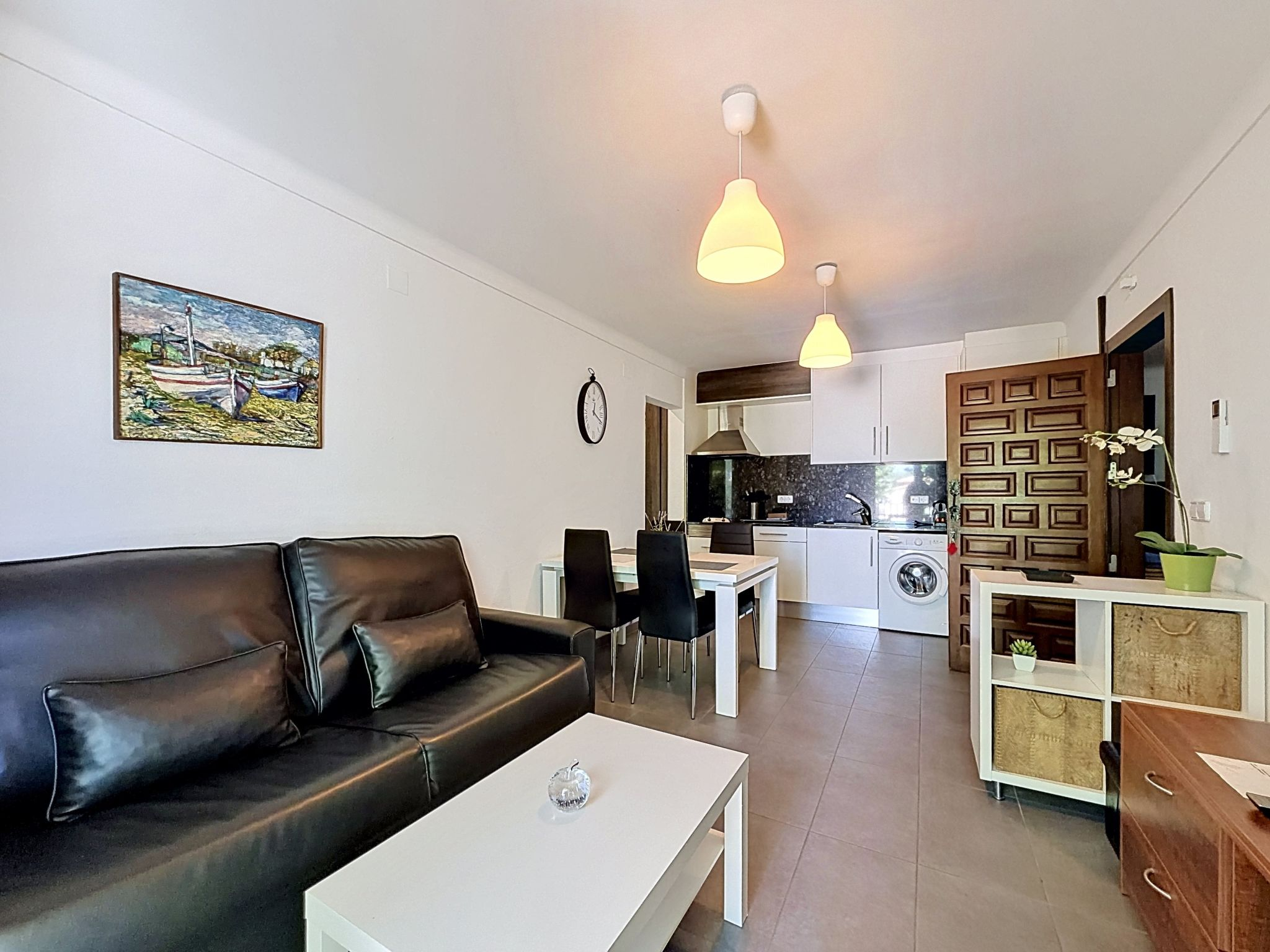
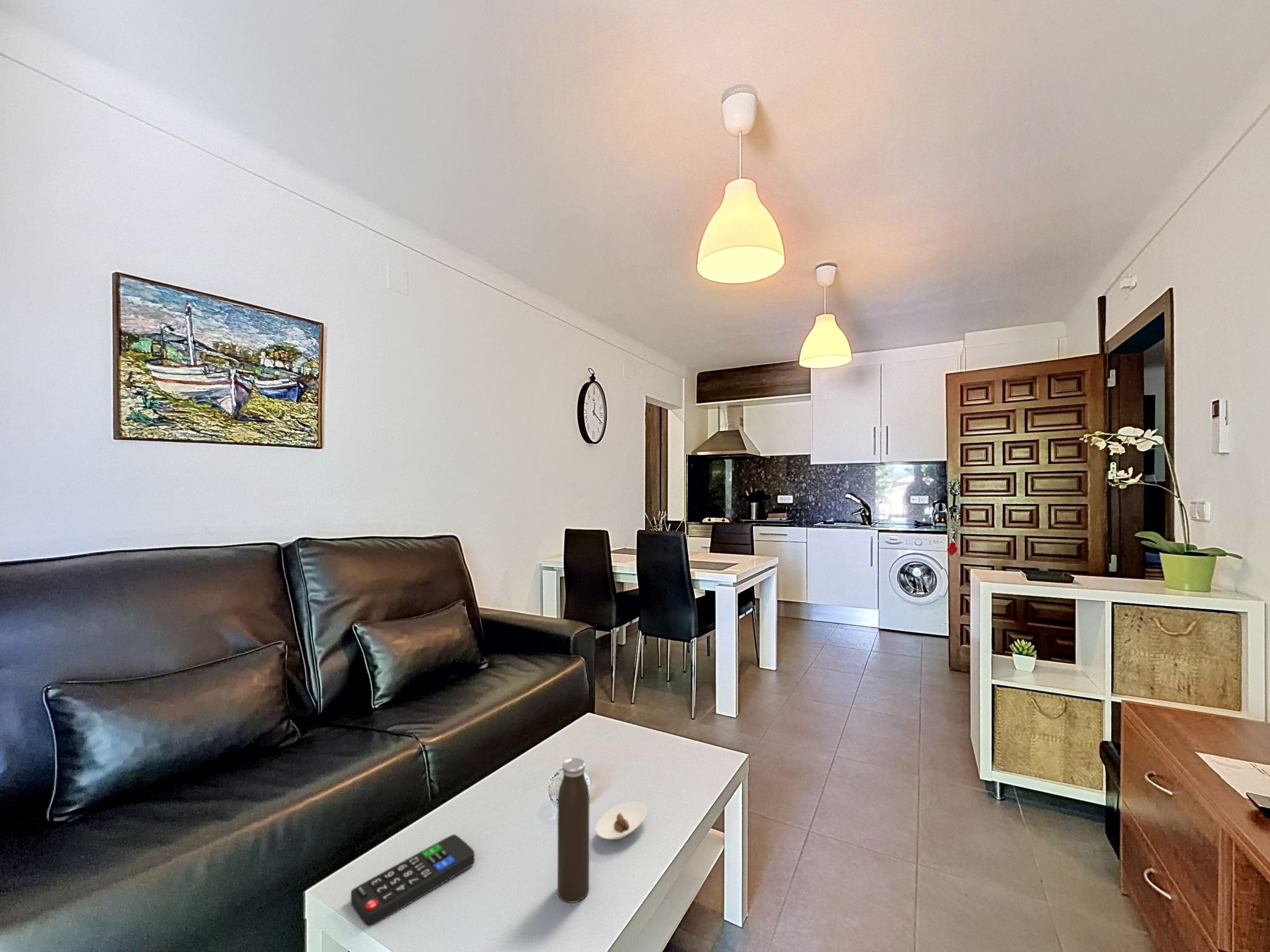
+ remote control (415, 875)
+ saucer (621, 823)
+ water bottle (573, 826)
